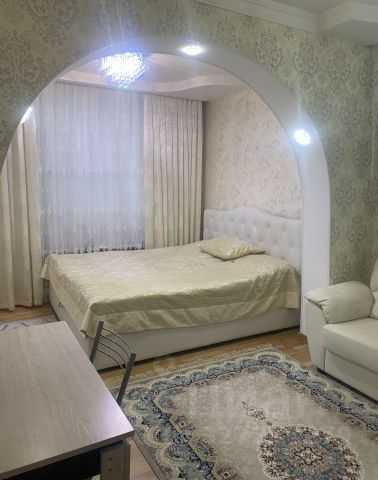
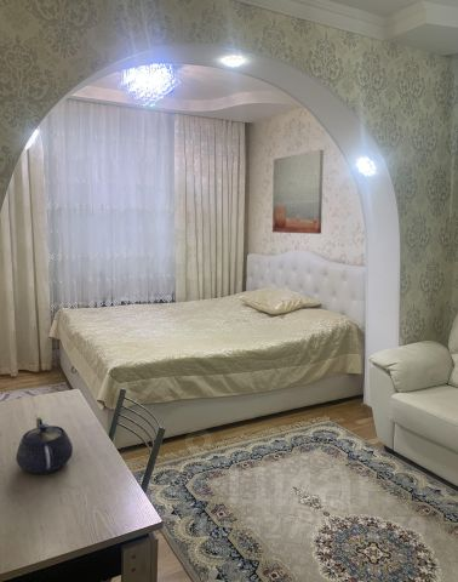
+ teapot (44, 444)
+ wall art (296, 194)
